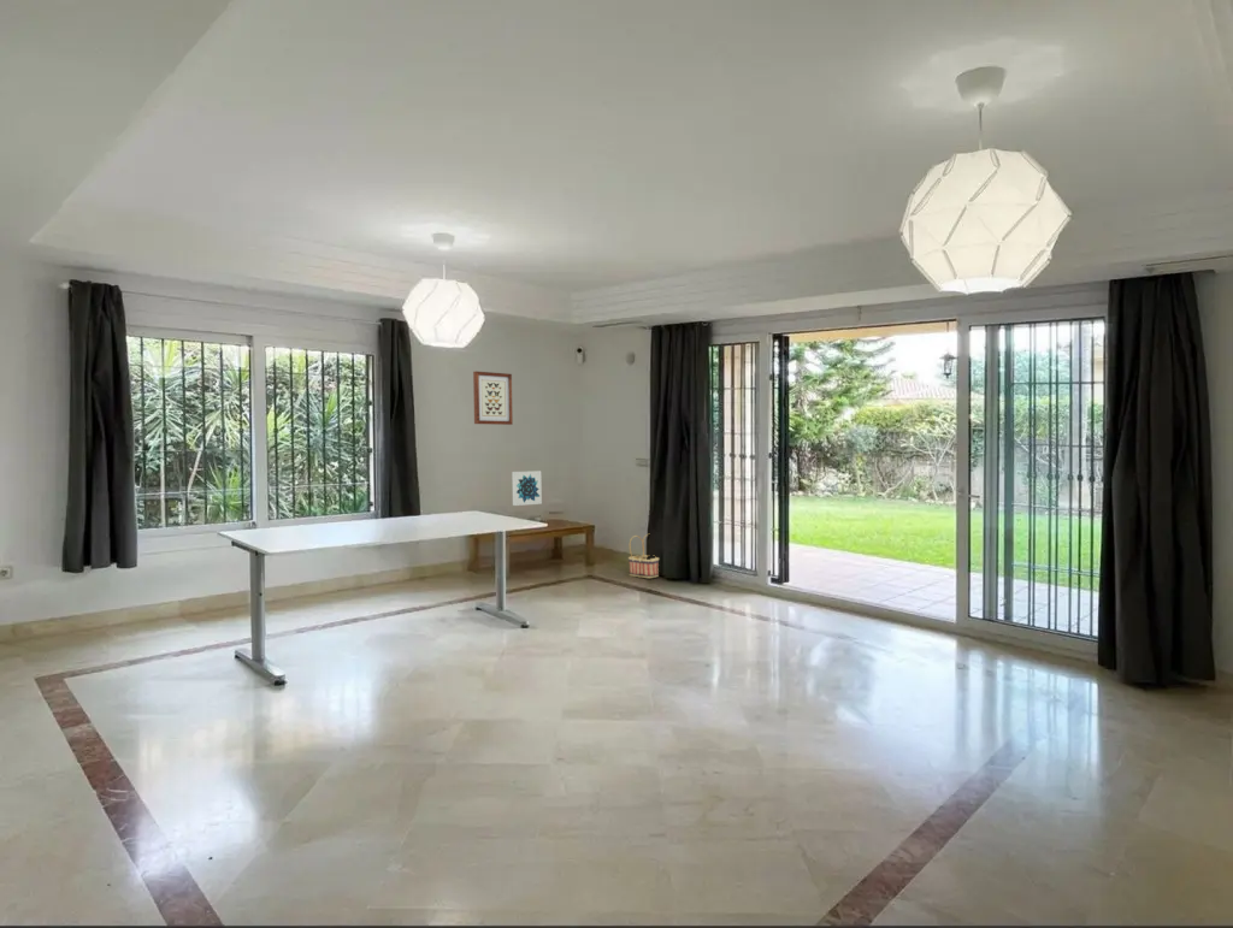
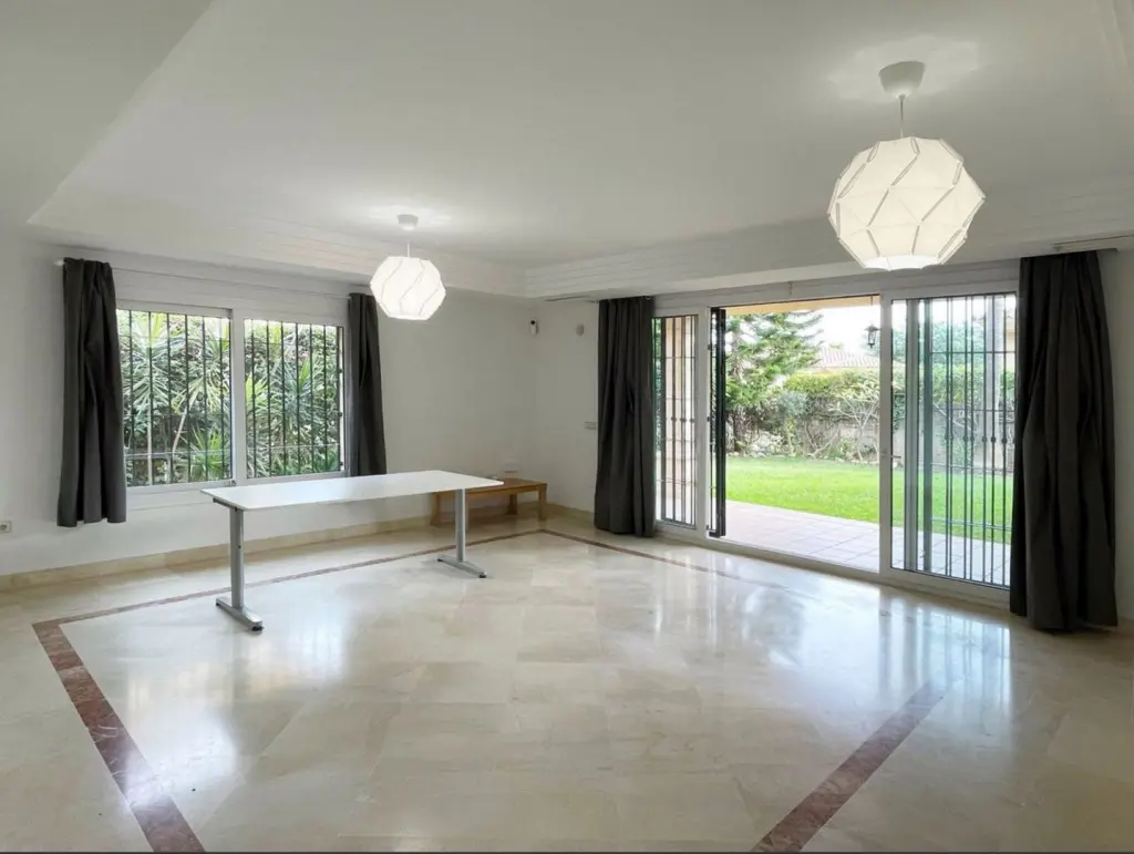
- wall art (526, 487)
- basket (644, 555)
- wall art (492, 398)
